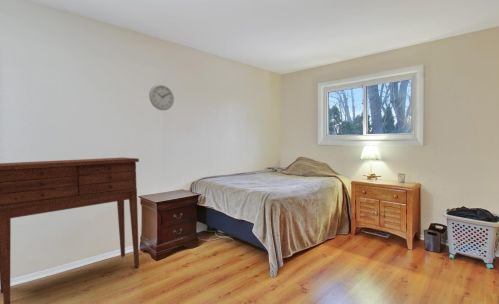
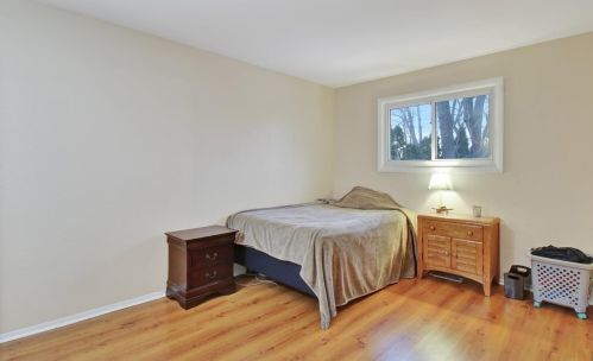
- dresser (71, 208)
- wall clock (162, 97)
